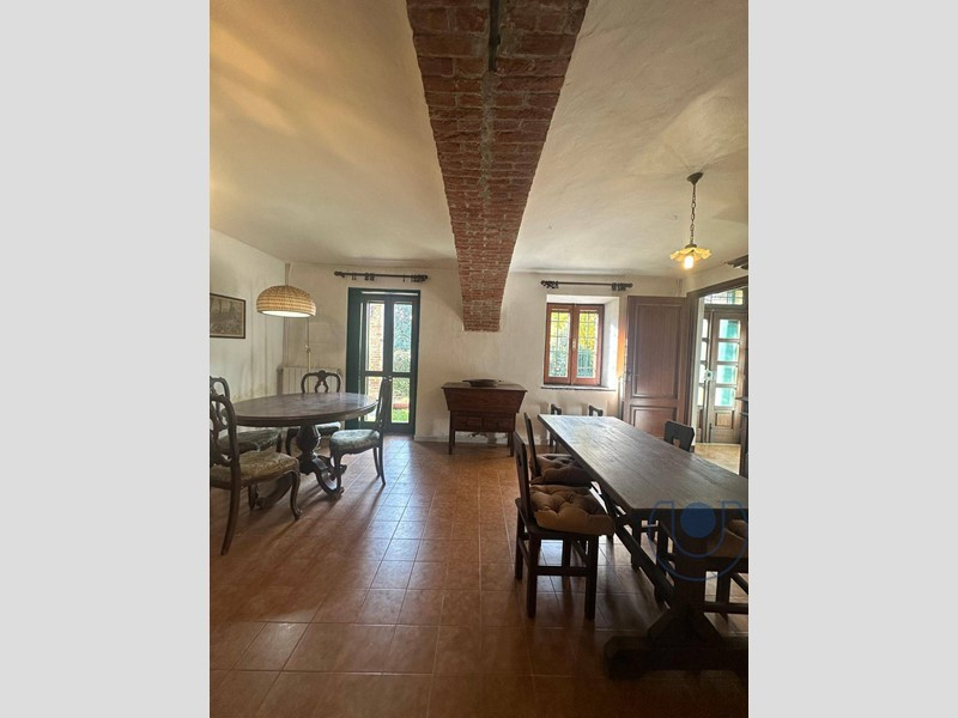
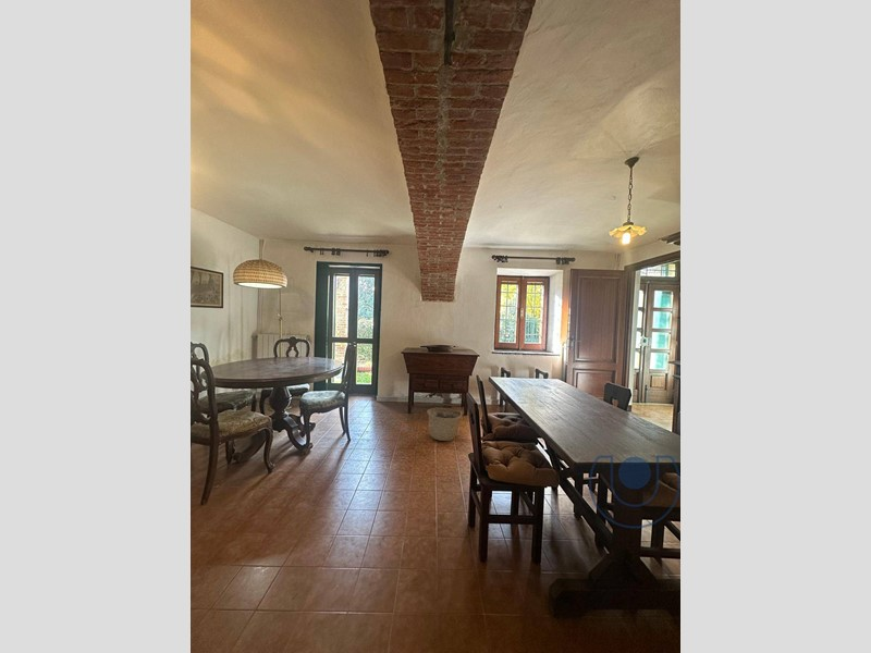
+ basket (443, 422)
